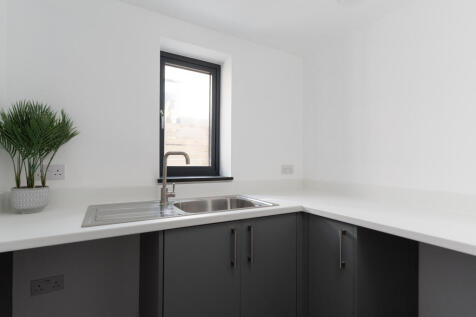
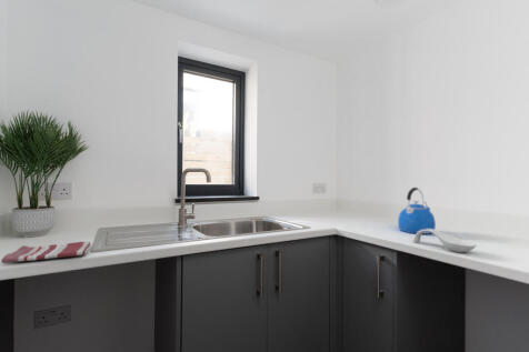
+ dish towel (51, 250)
+ kettle (418, 209)
+ spoon rest (442, 239)
